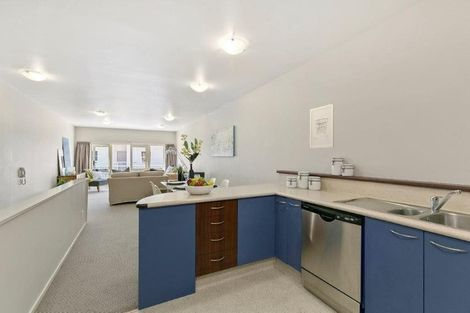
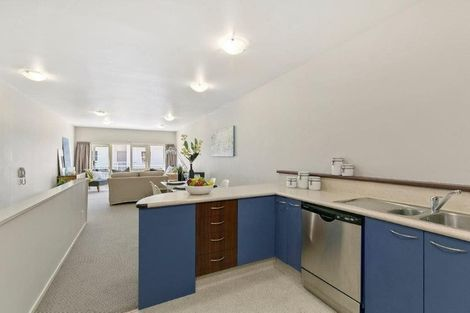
- wall art (321, 127)
